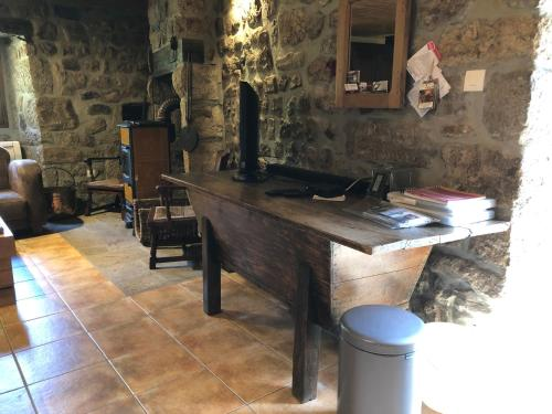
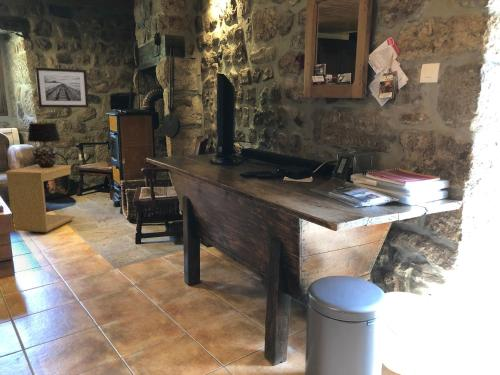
+ wall art (63, 88)
+ table lamp (44, 145)
+ side table (42, 197)
